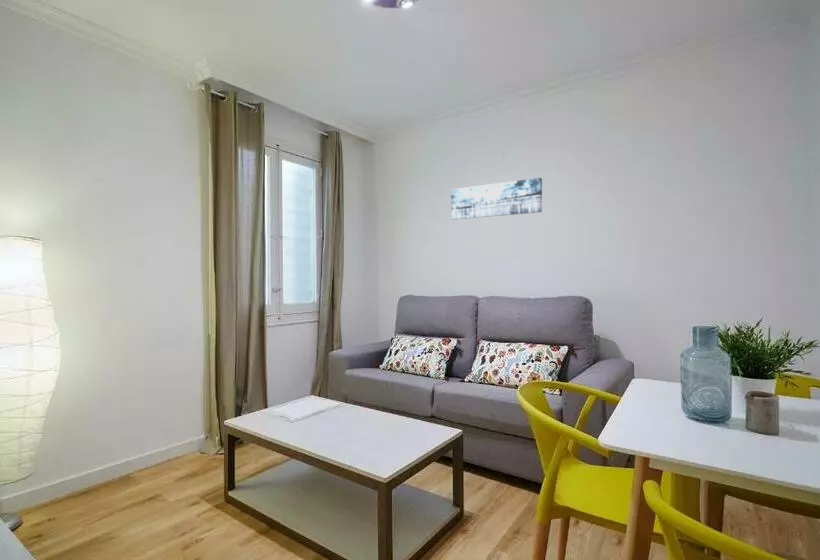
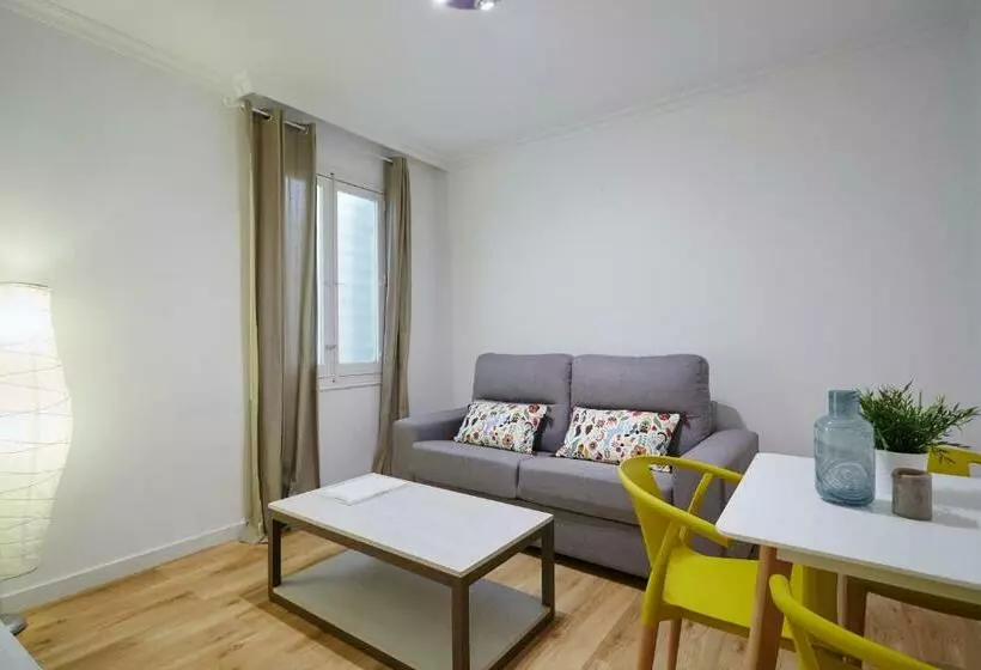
- wall art (493, 200)
